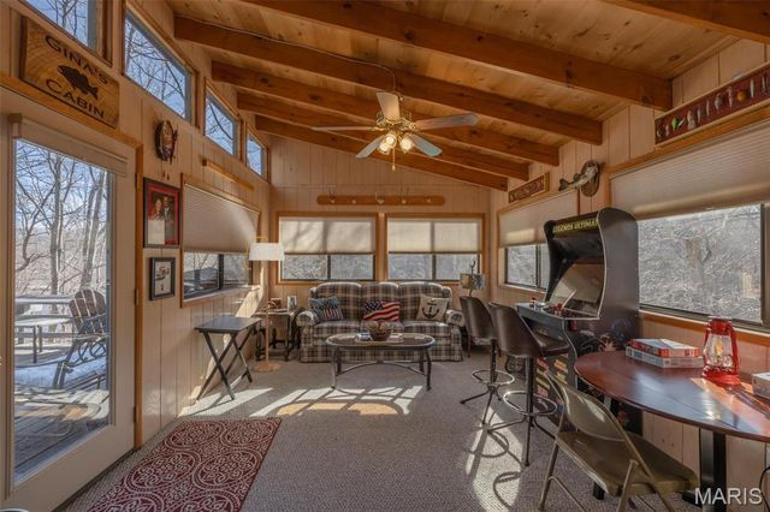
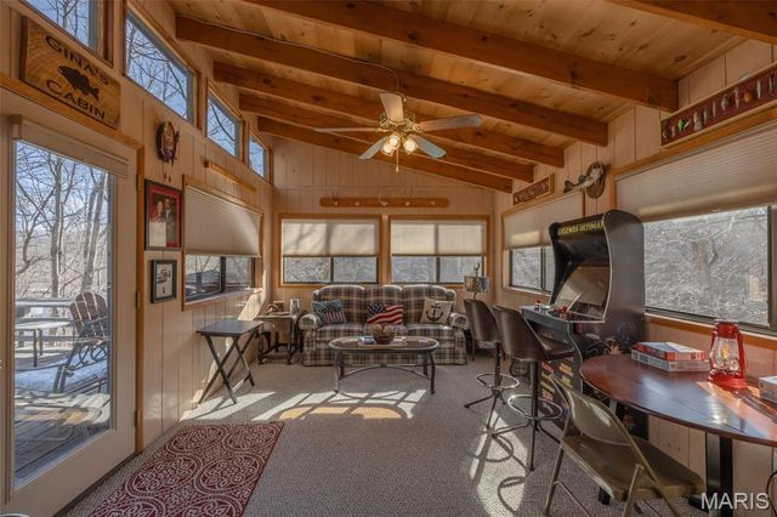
- floor lamp (266, 302)
